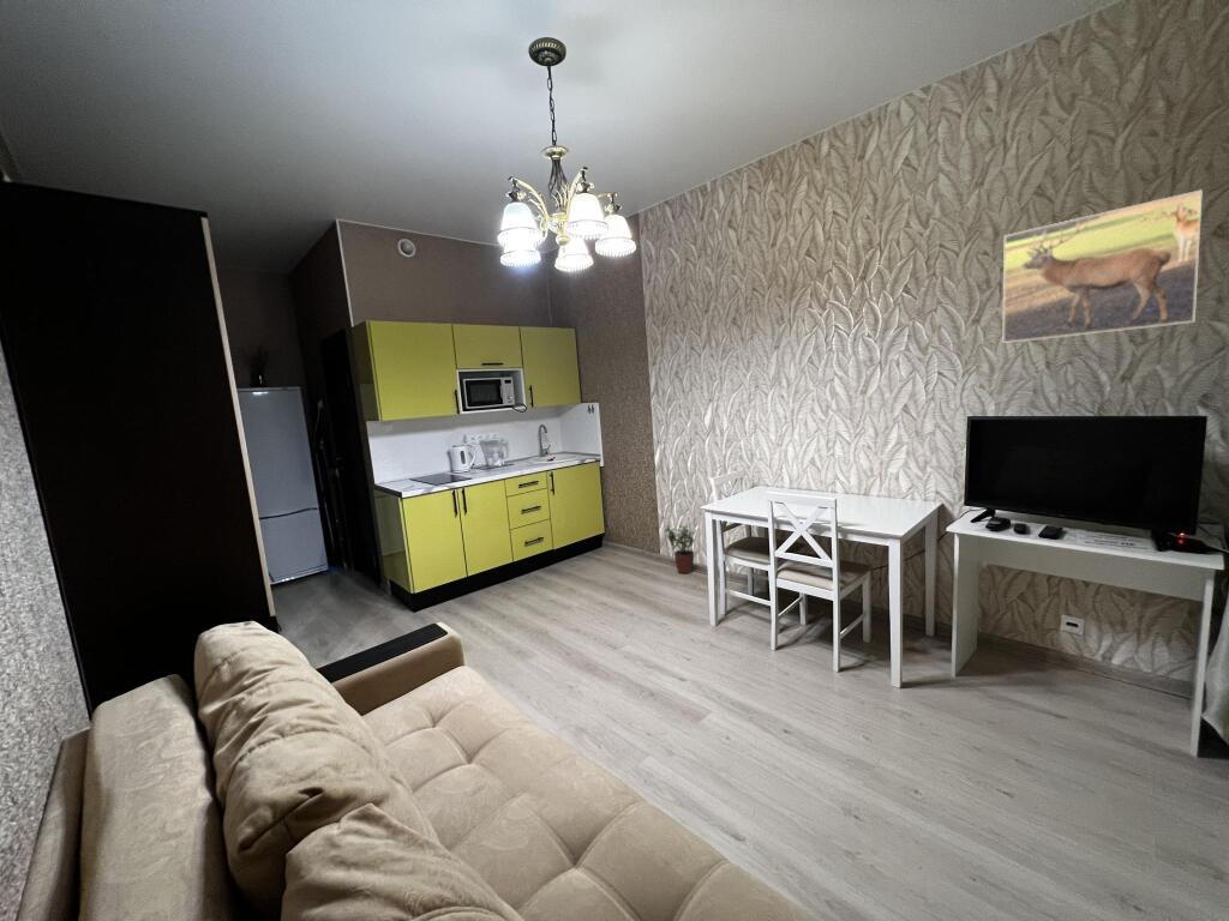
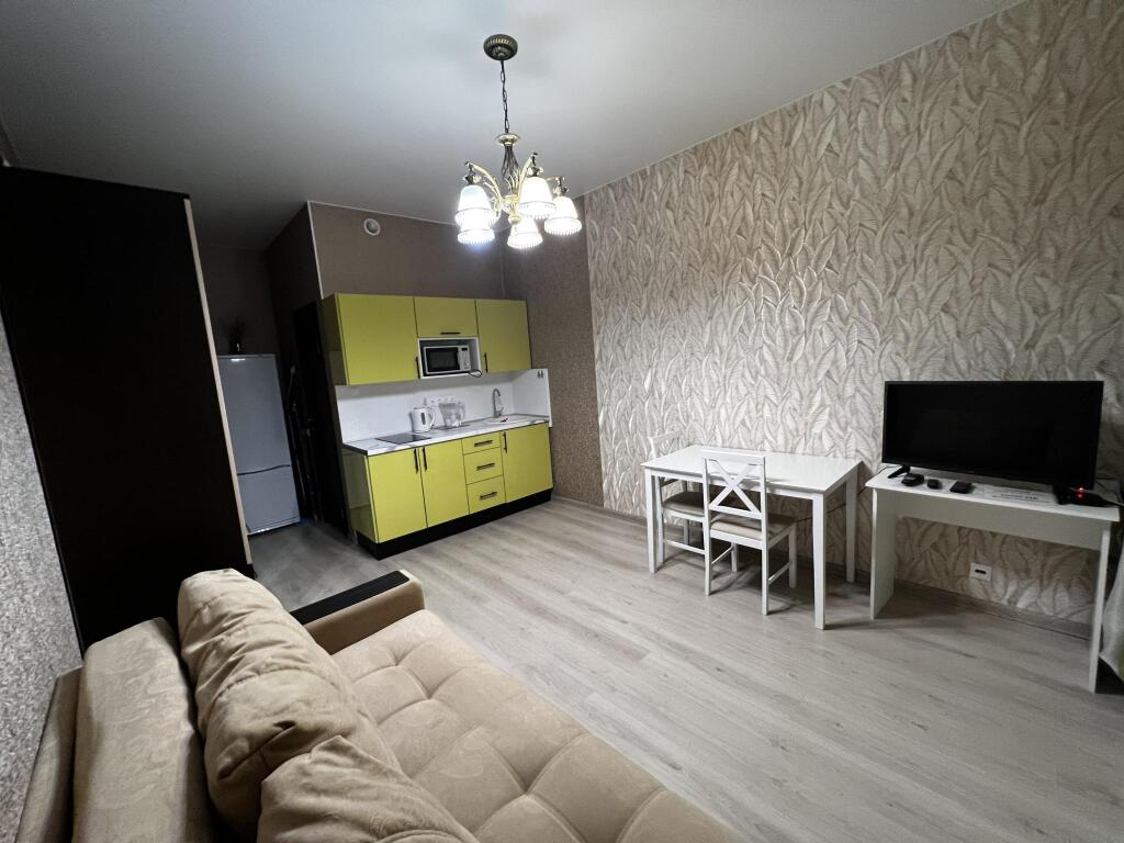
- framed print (1091, 275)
- potted plant (683, 547)
